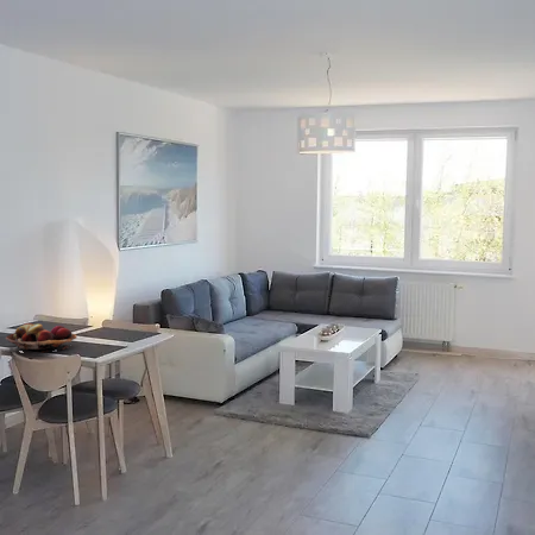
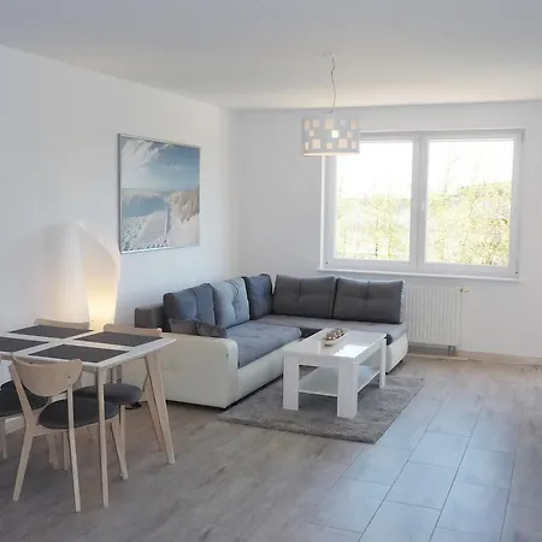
- fruit basket (40, 335)
